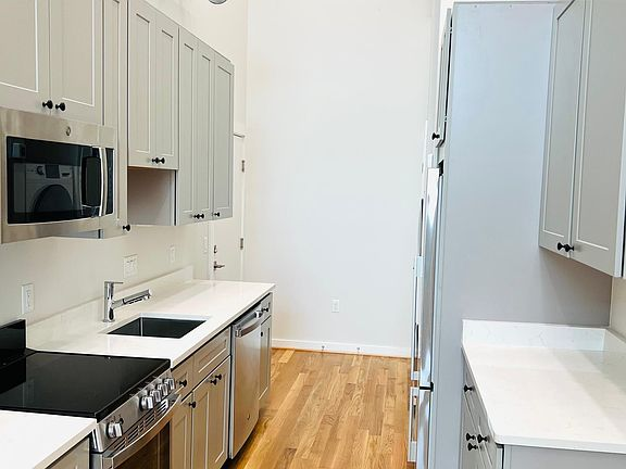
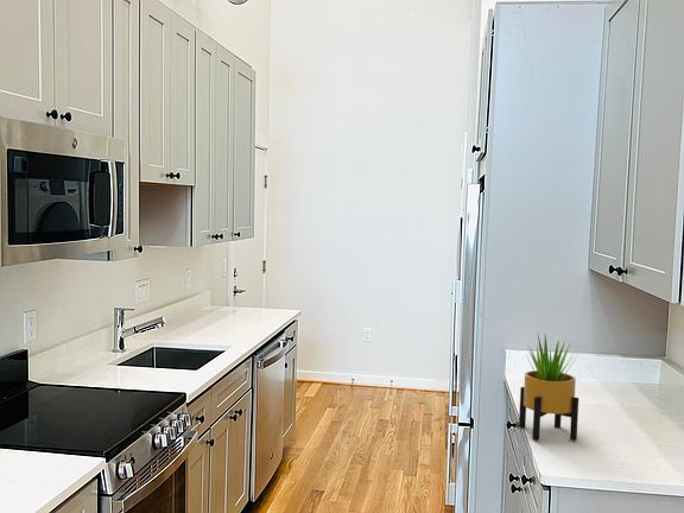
+ potted plant (549, 384)
